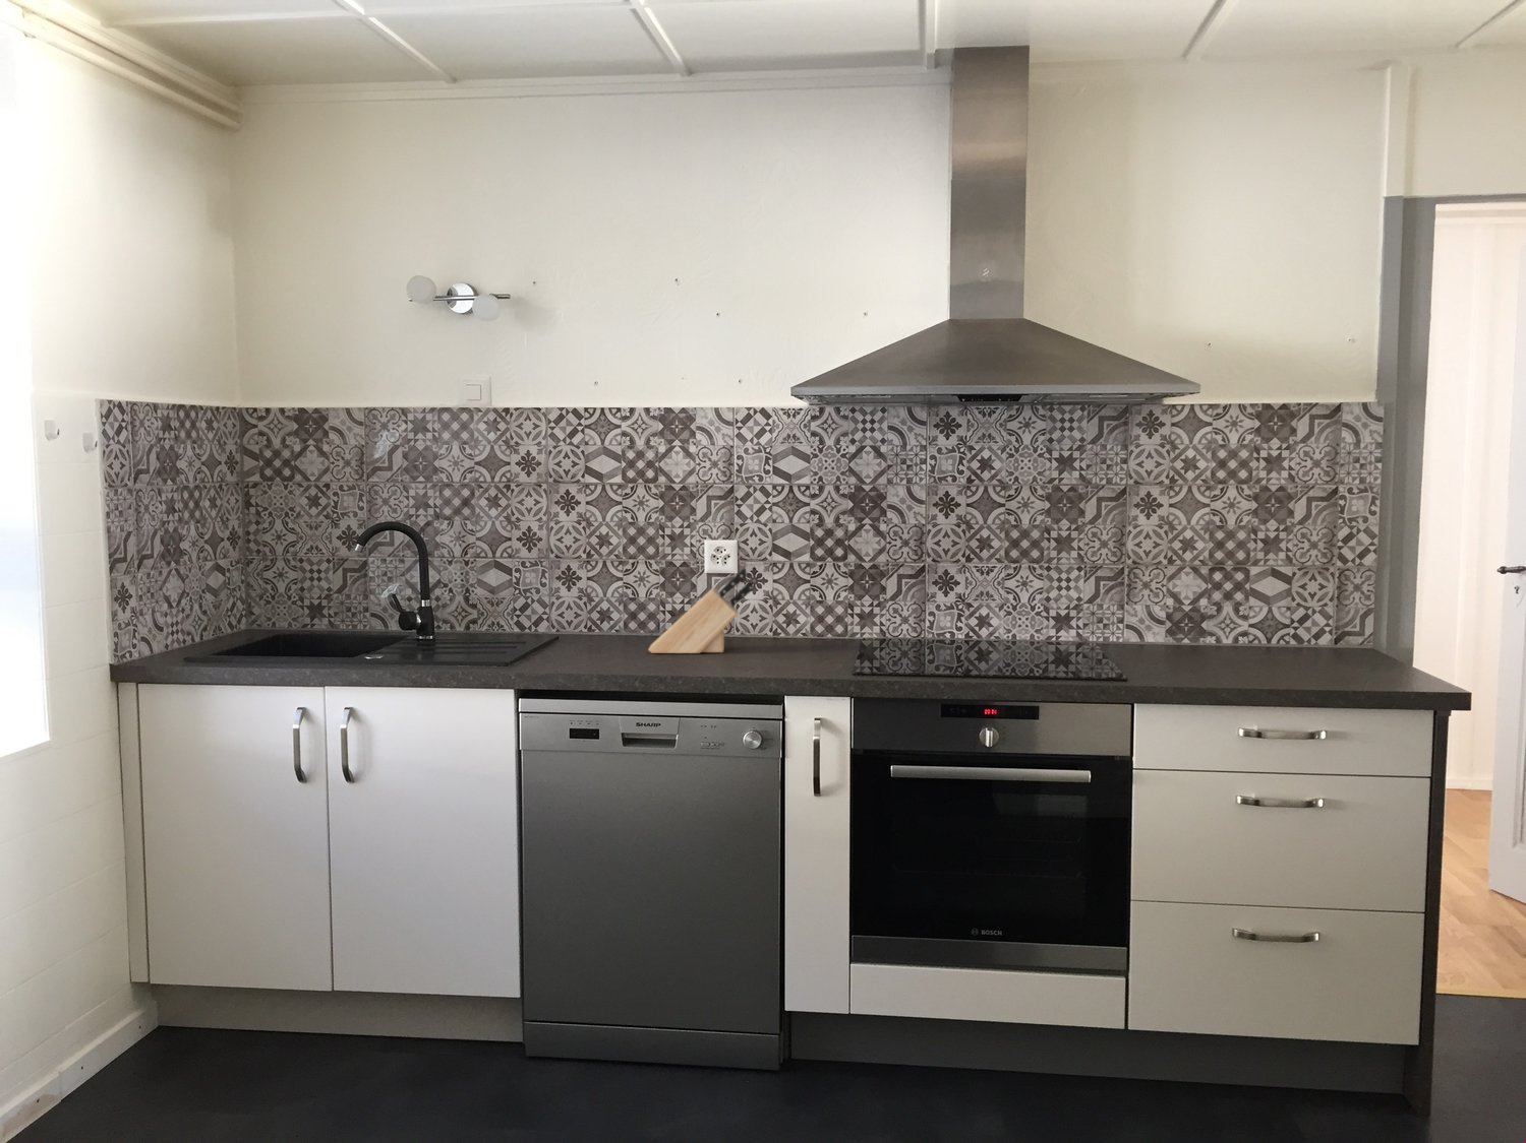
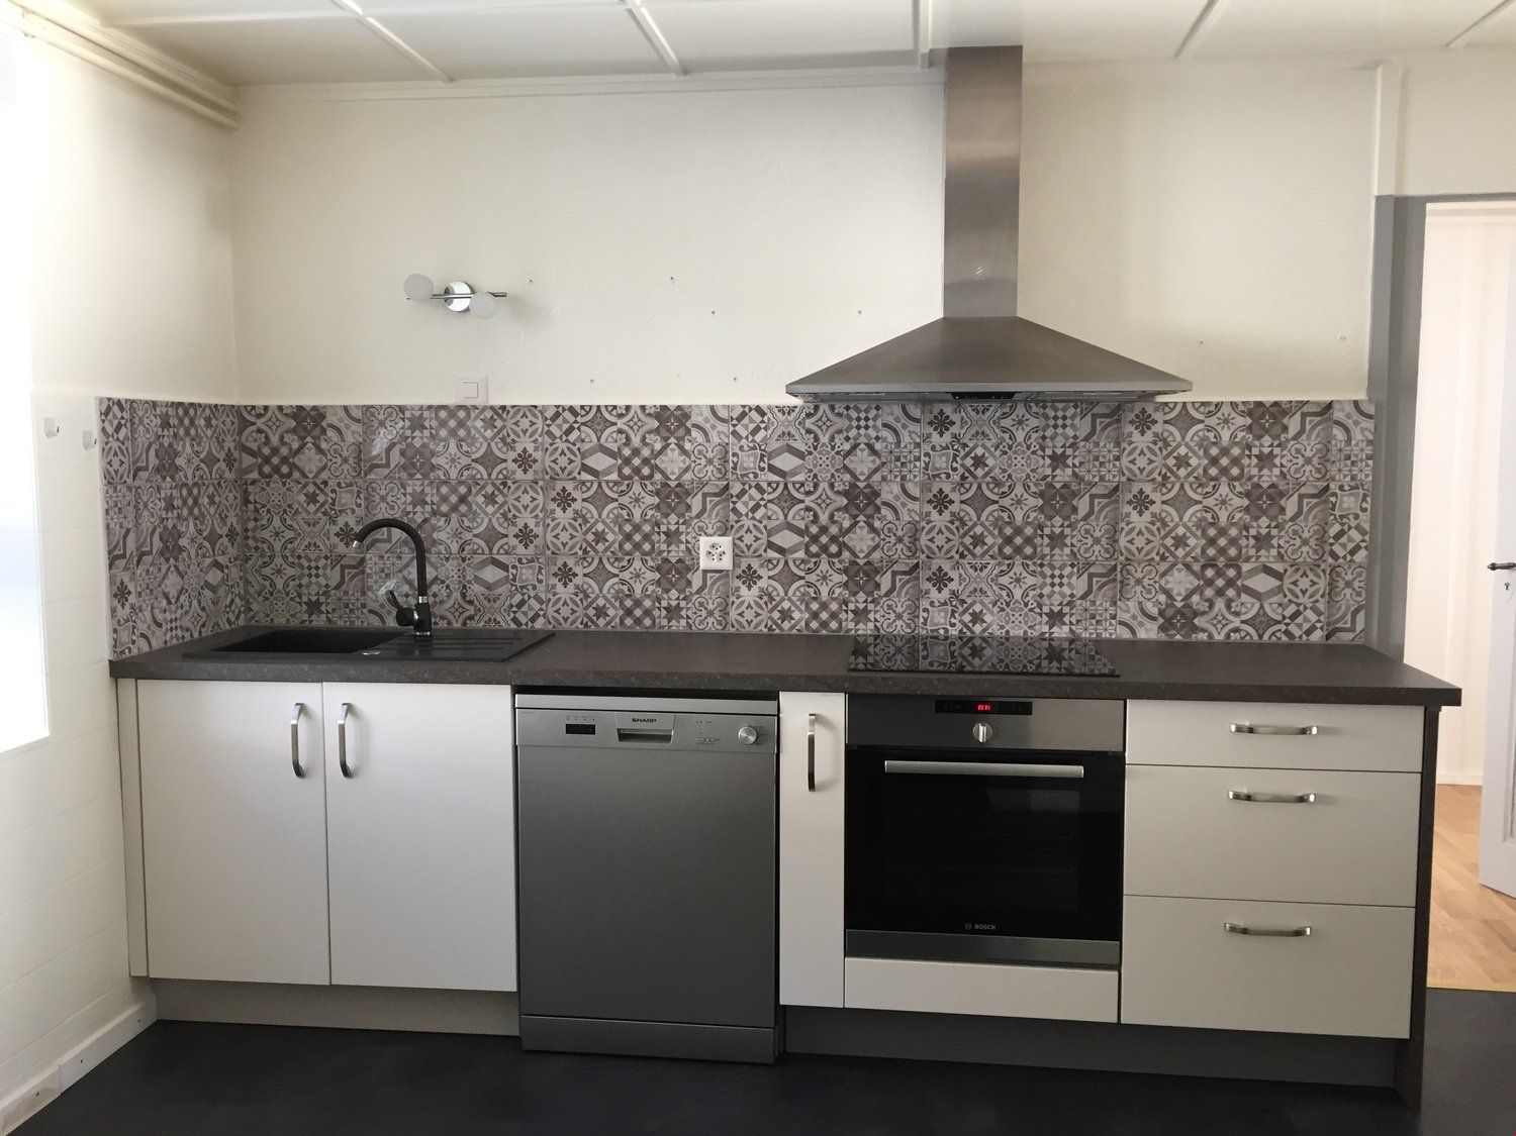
- knife block (701, 609)
